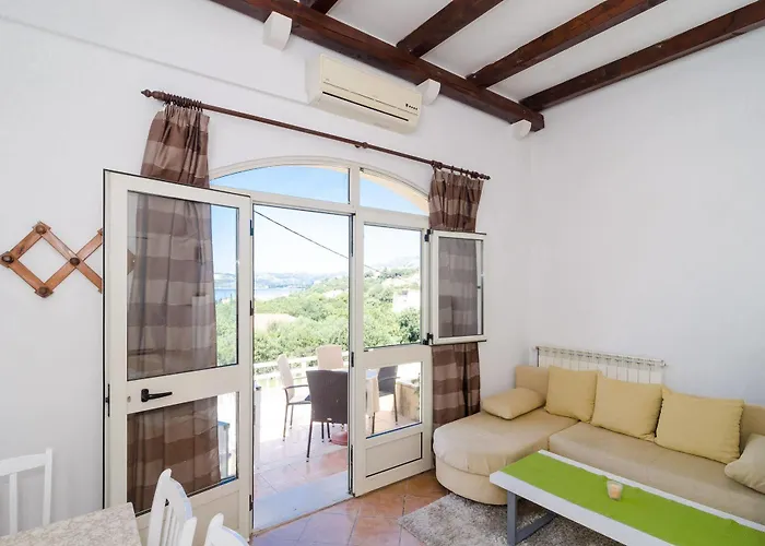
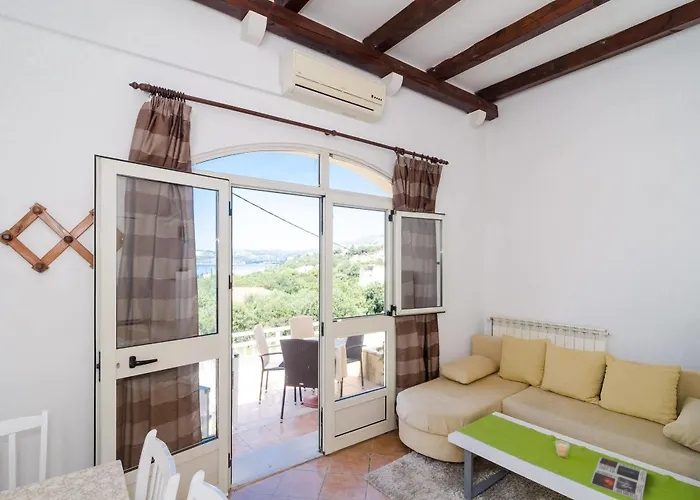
+ magazine (619, 476)
